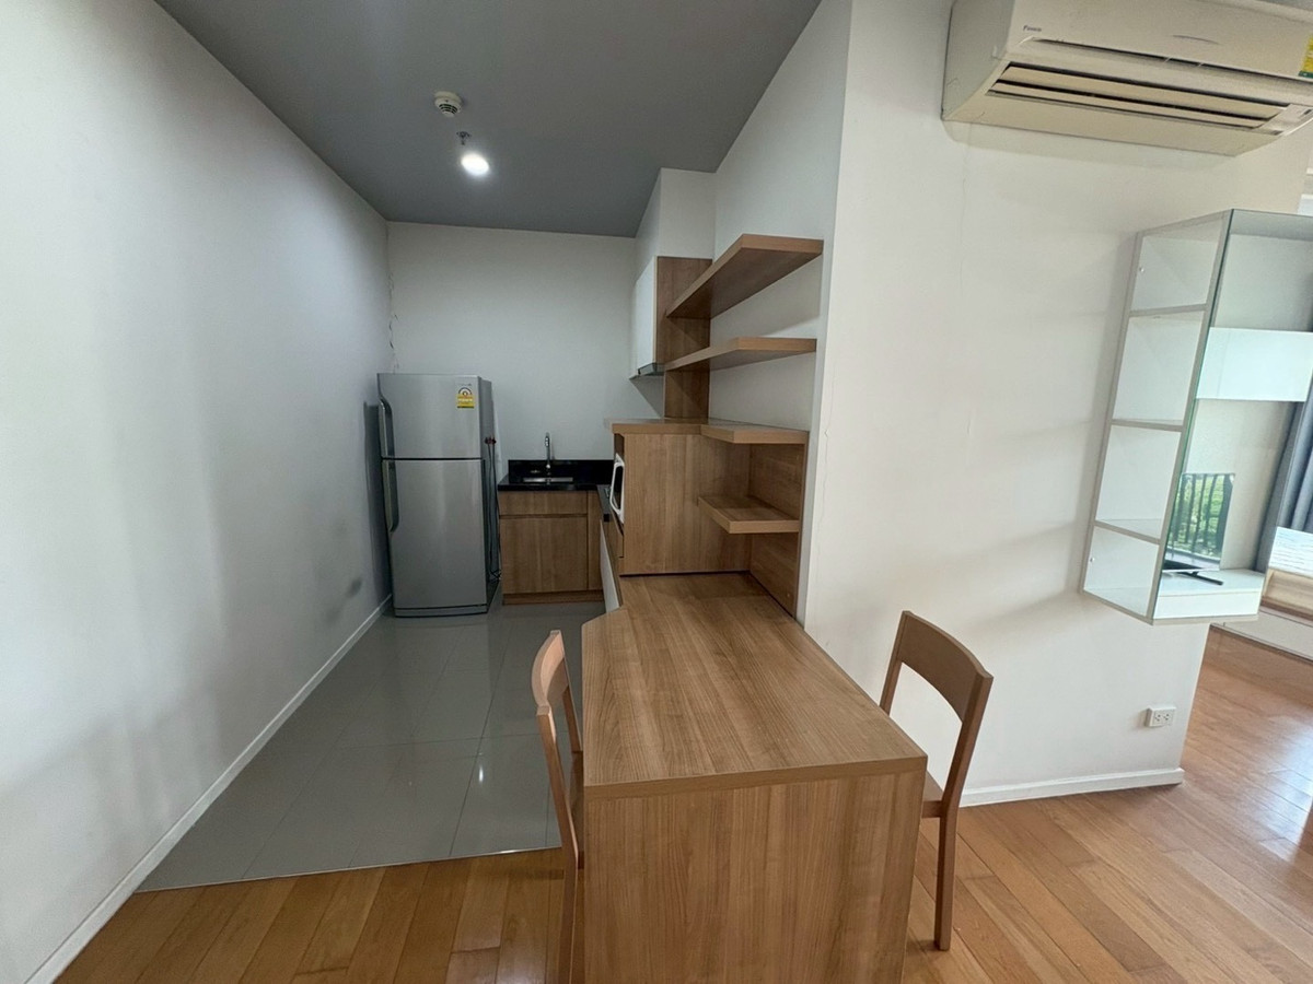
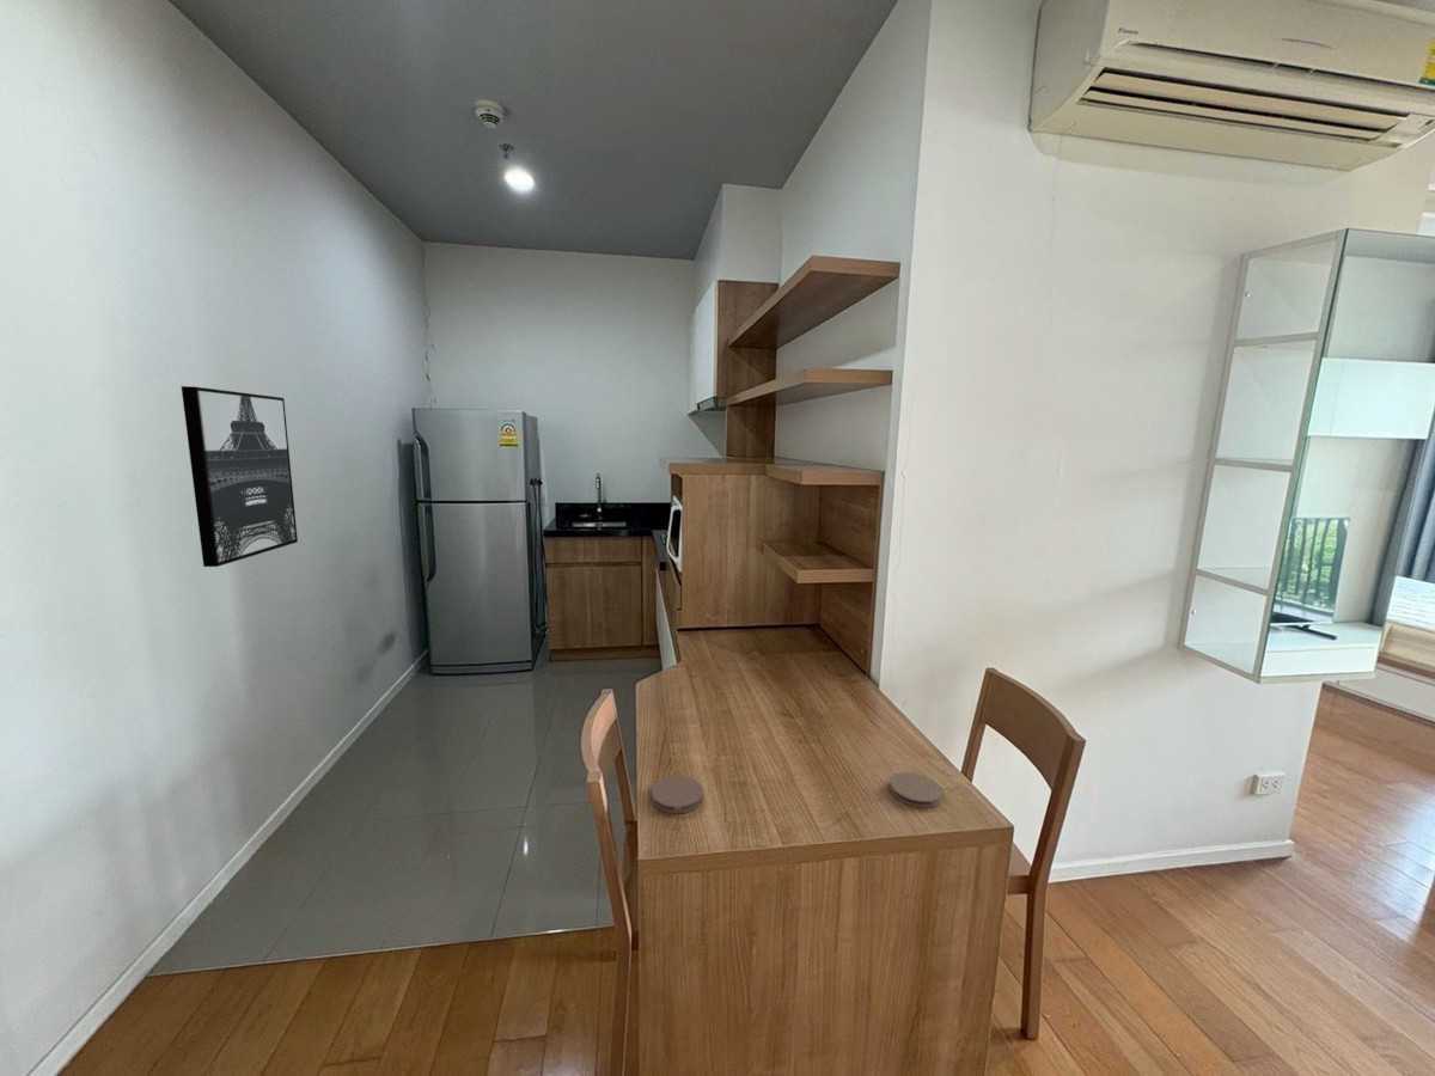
+ coaster (677, 793)
+ coaster (915, 789)
+ wall art (246, 475)
